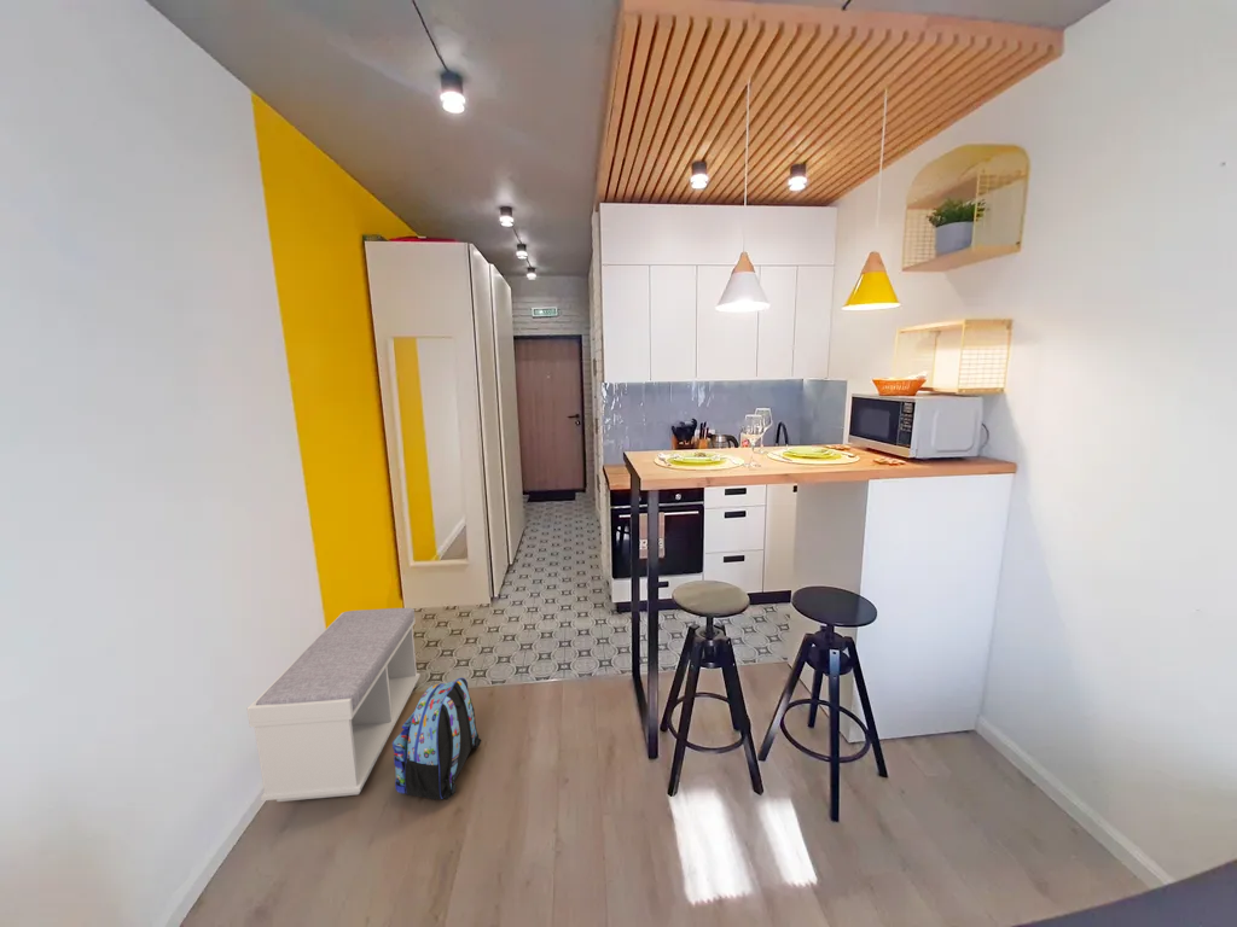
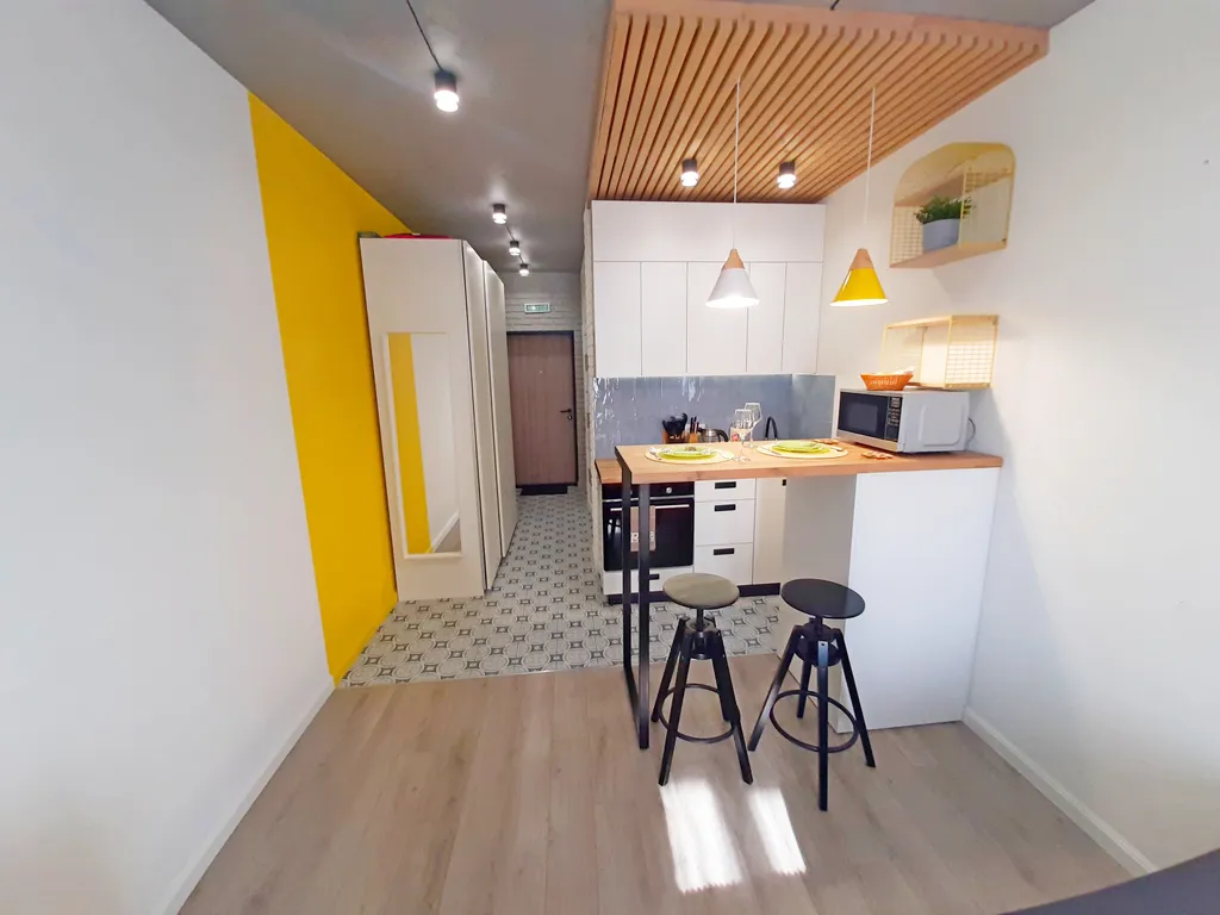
- backpack (436, 730)
- bench (352, 690)
